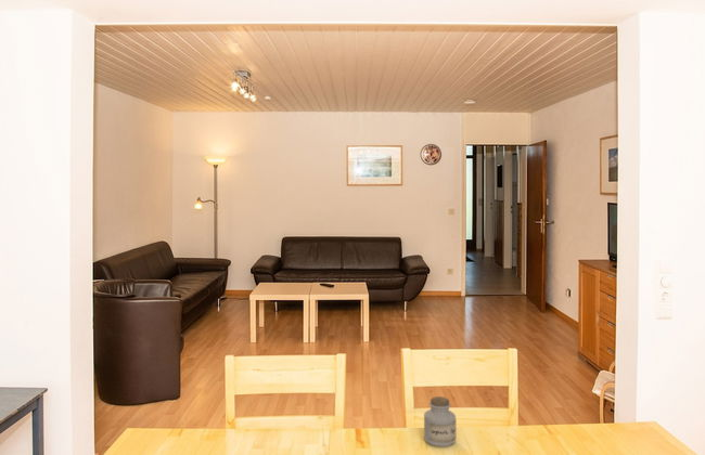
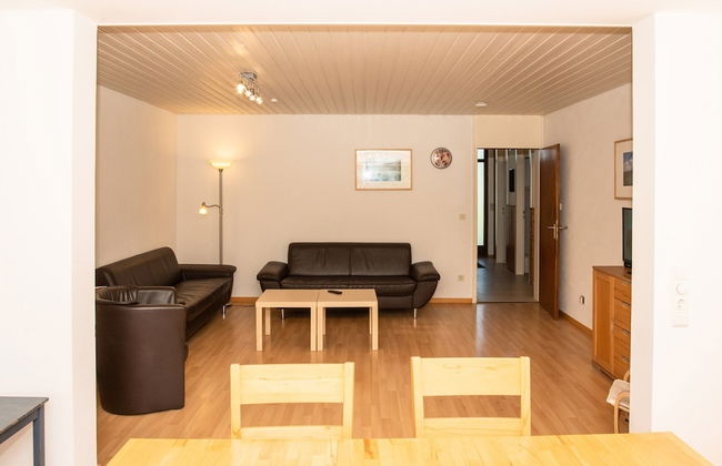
- jar (439, 419)
